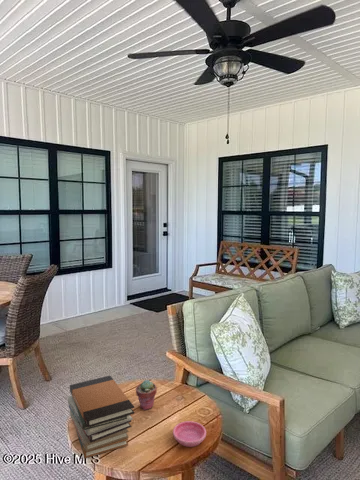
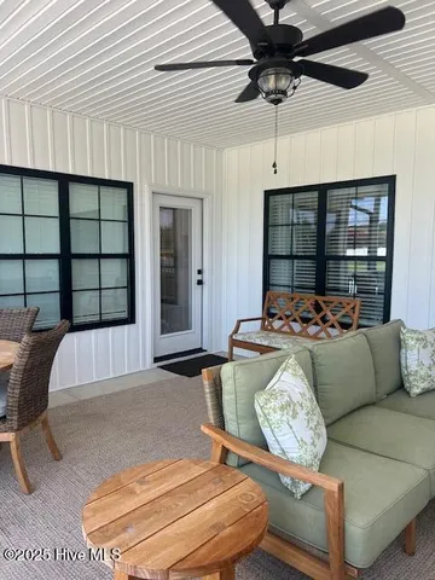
- potted succulent (146, 392)
- saucer (189, 434)
- book stack (99, 412)
